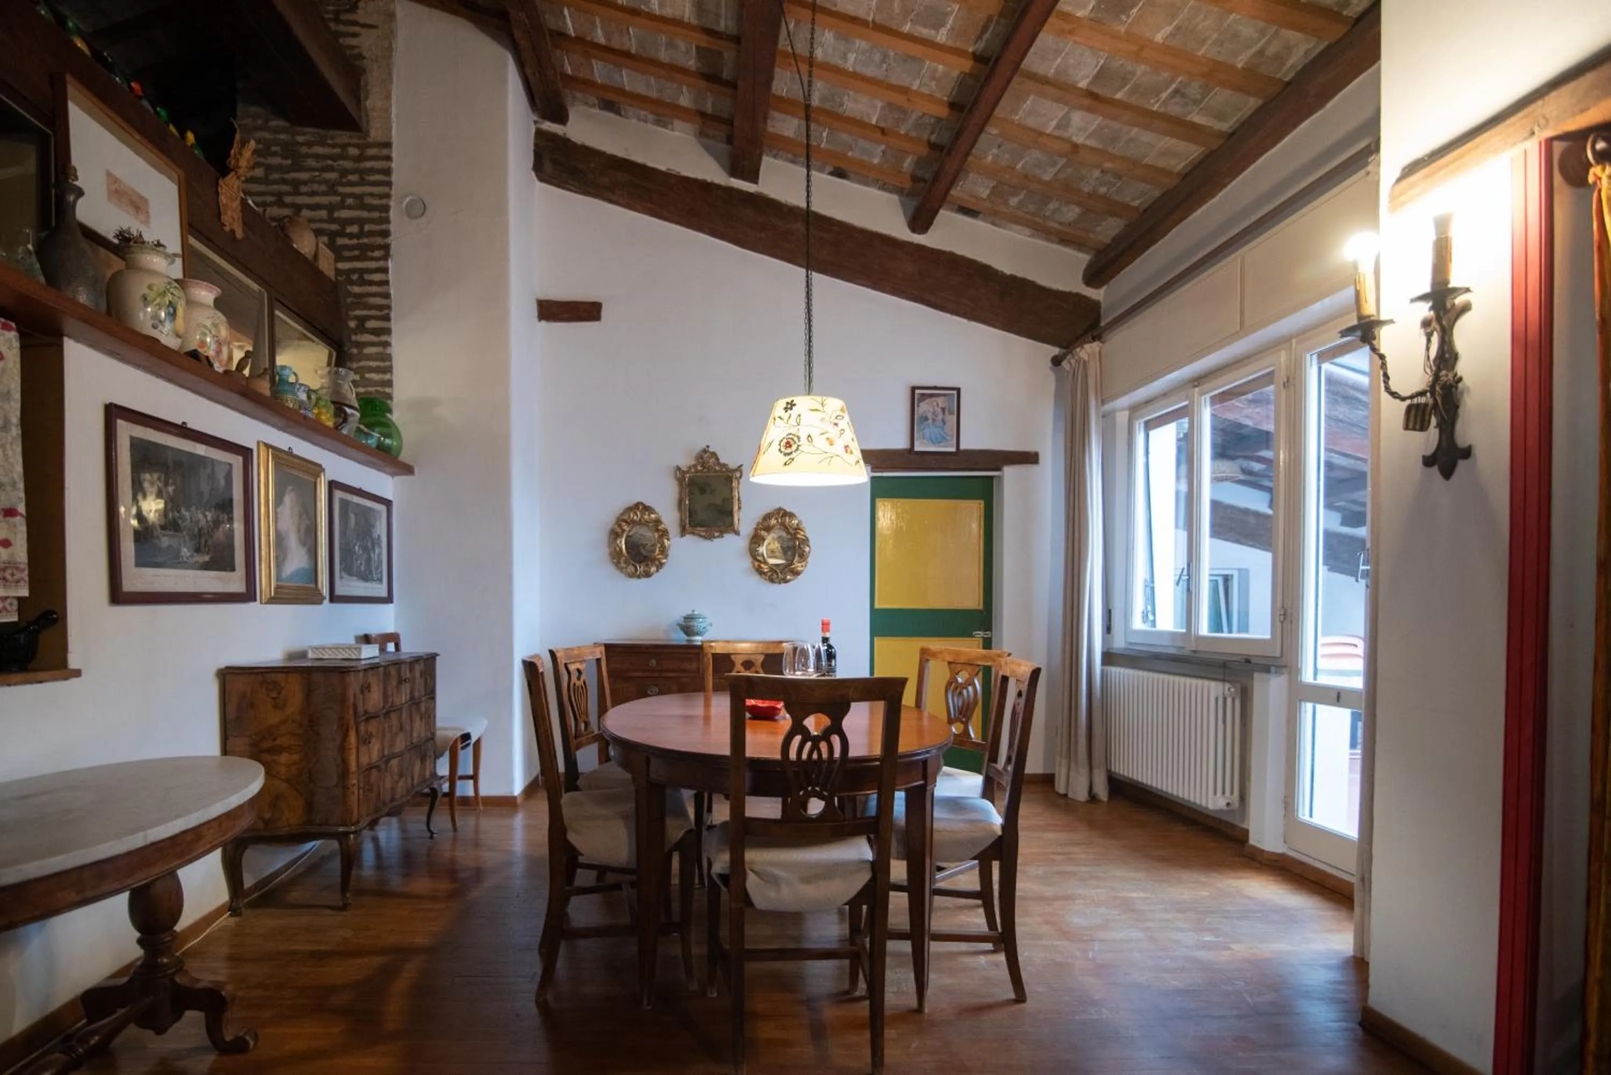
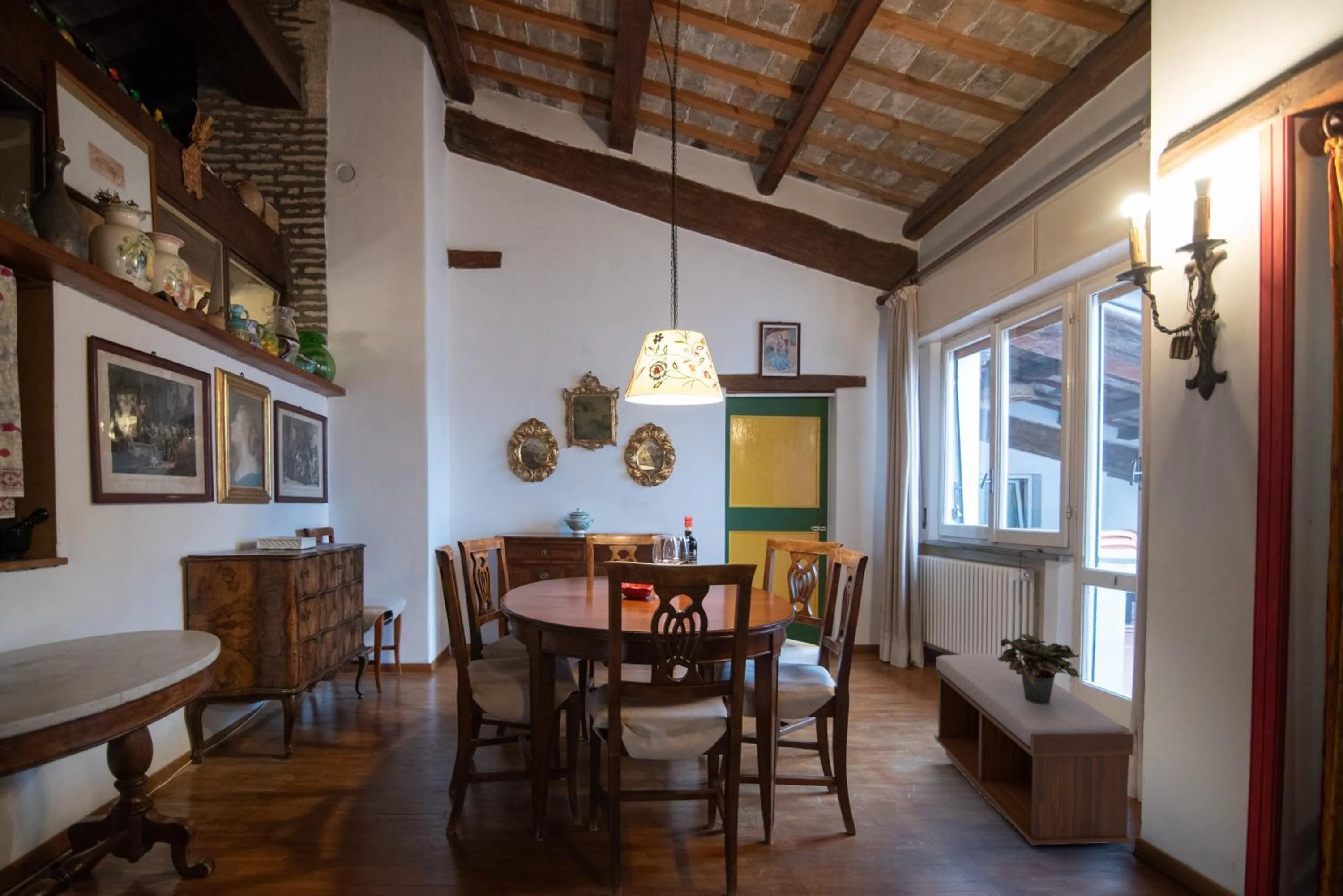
+ potted plant (1039, 669)
+ bench (1018, 739)
